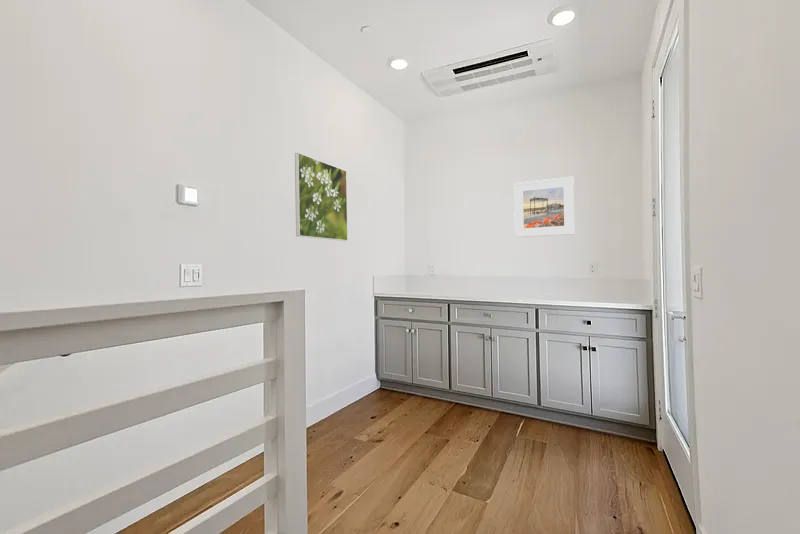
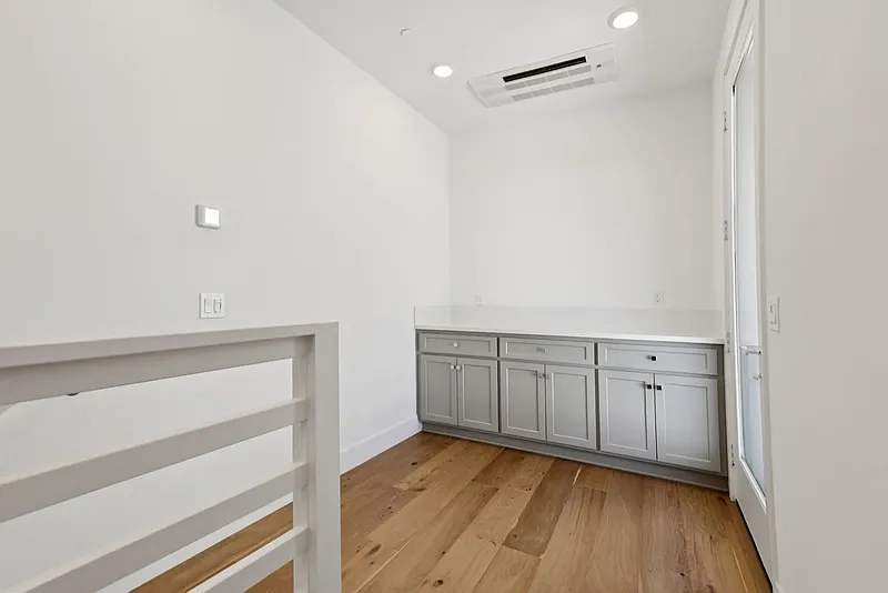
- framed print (323, 200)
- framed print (543, 208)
